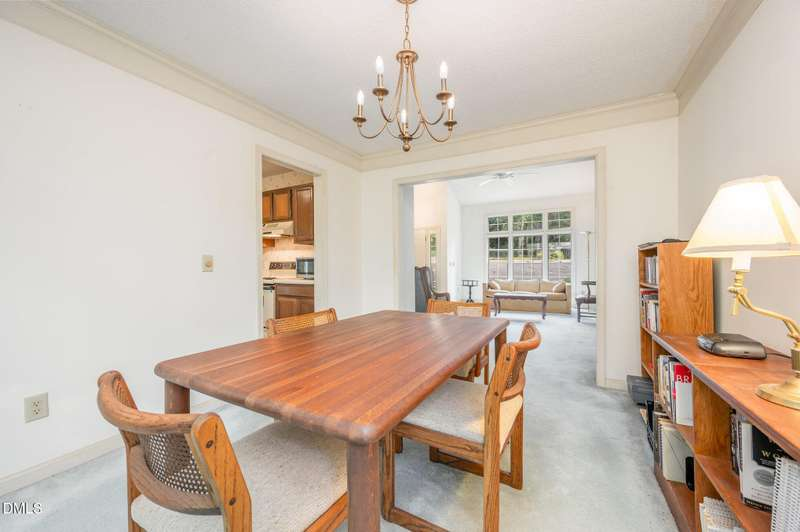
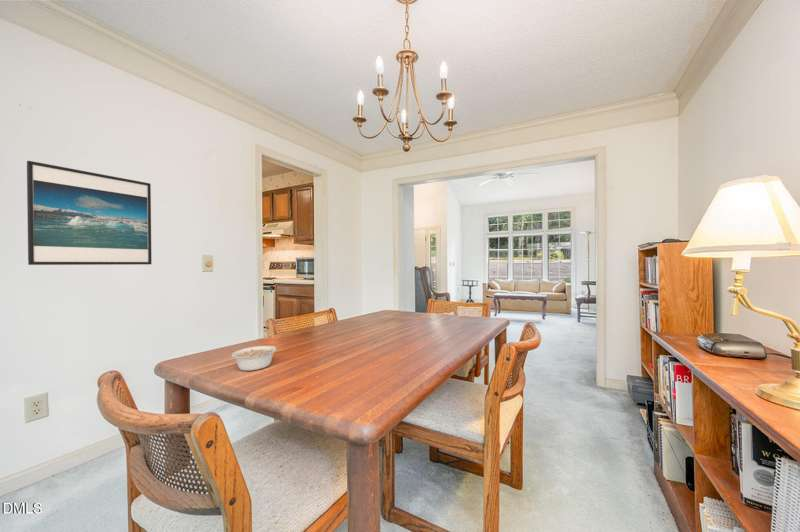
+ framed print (96, 219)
+ legume (256, 356)
